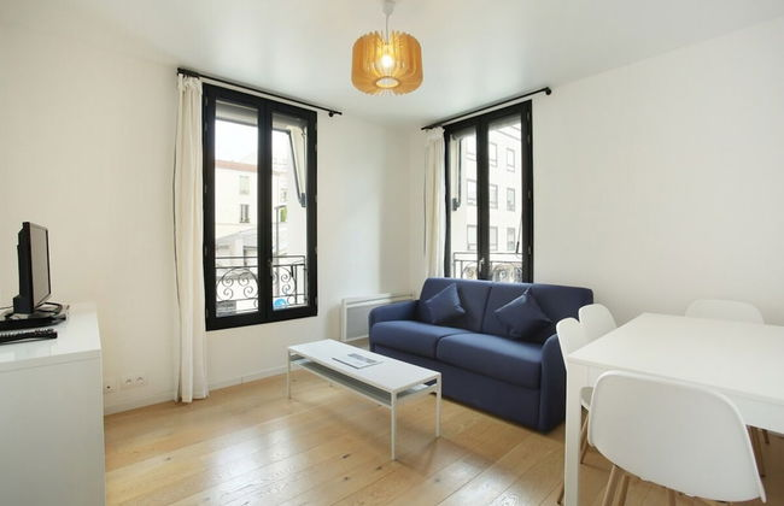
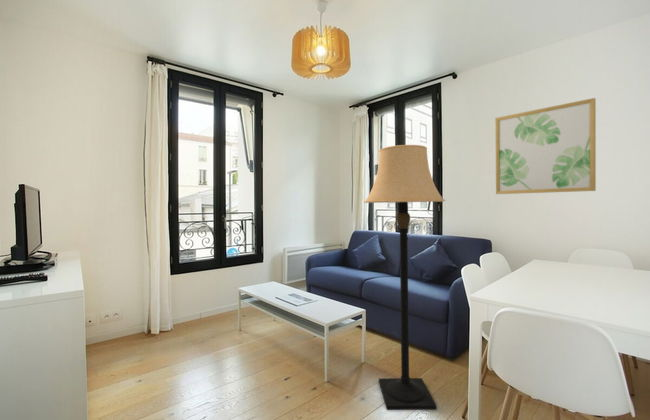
+ lamp (404, 272)
+ wall art (540, 151)
